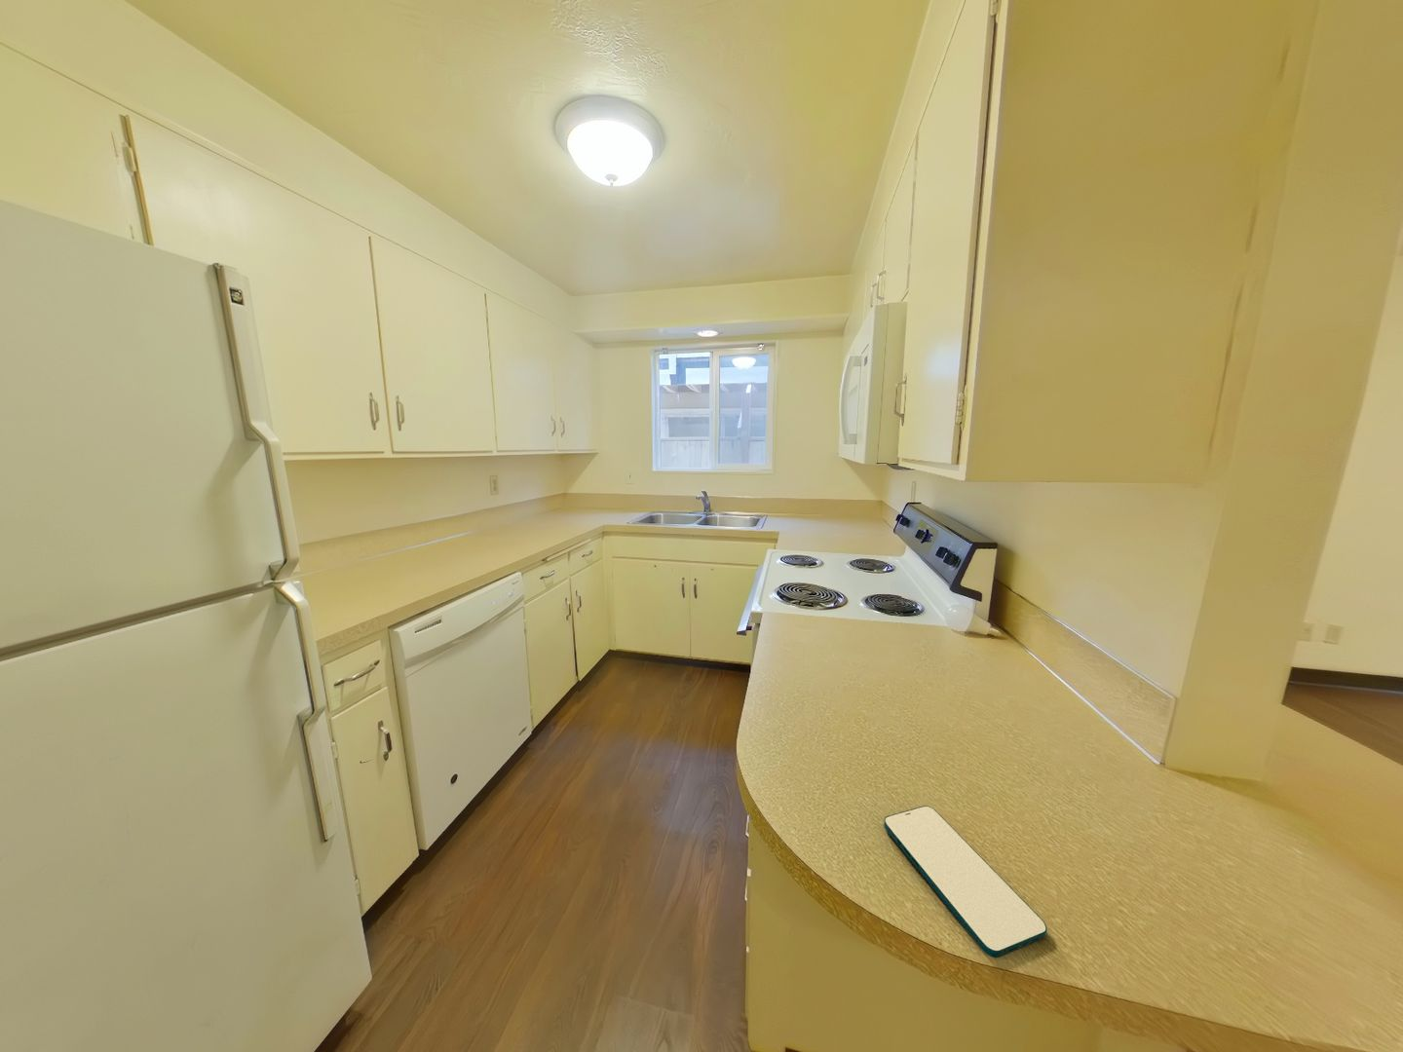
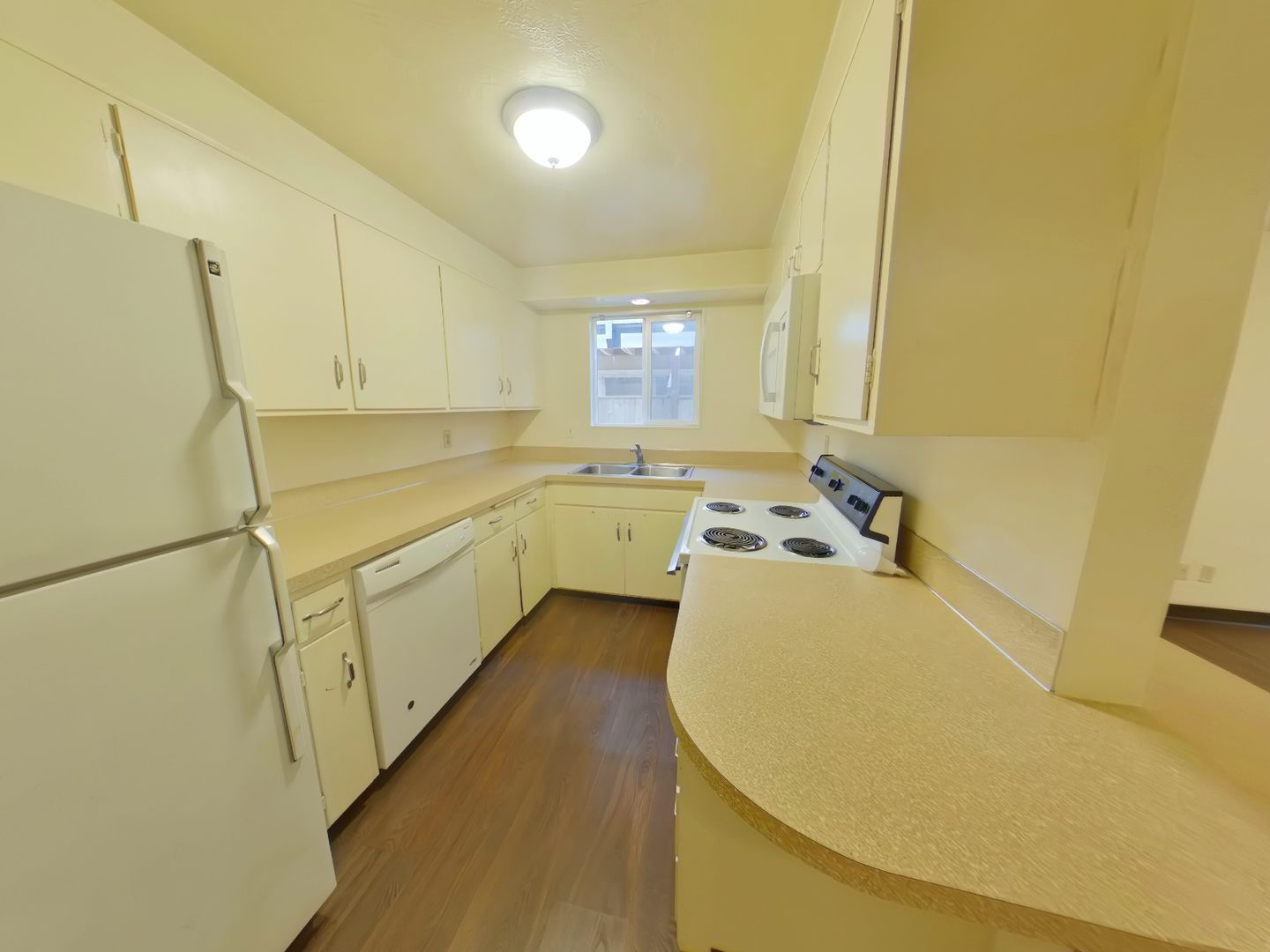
- smartphone (954, 869)
